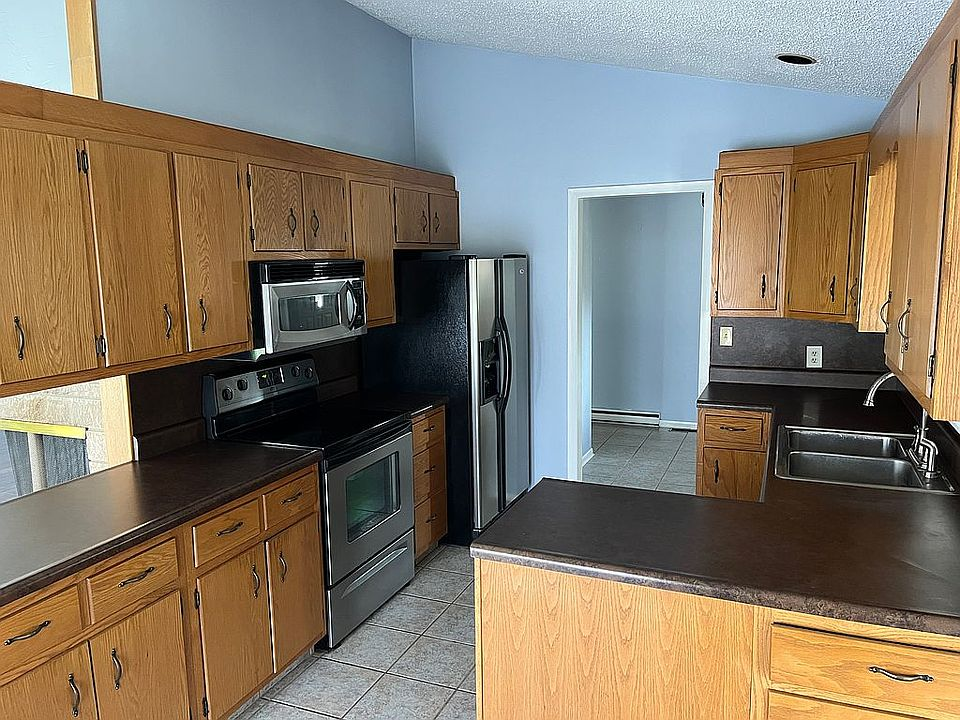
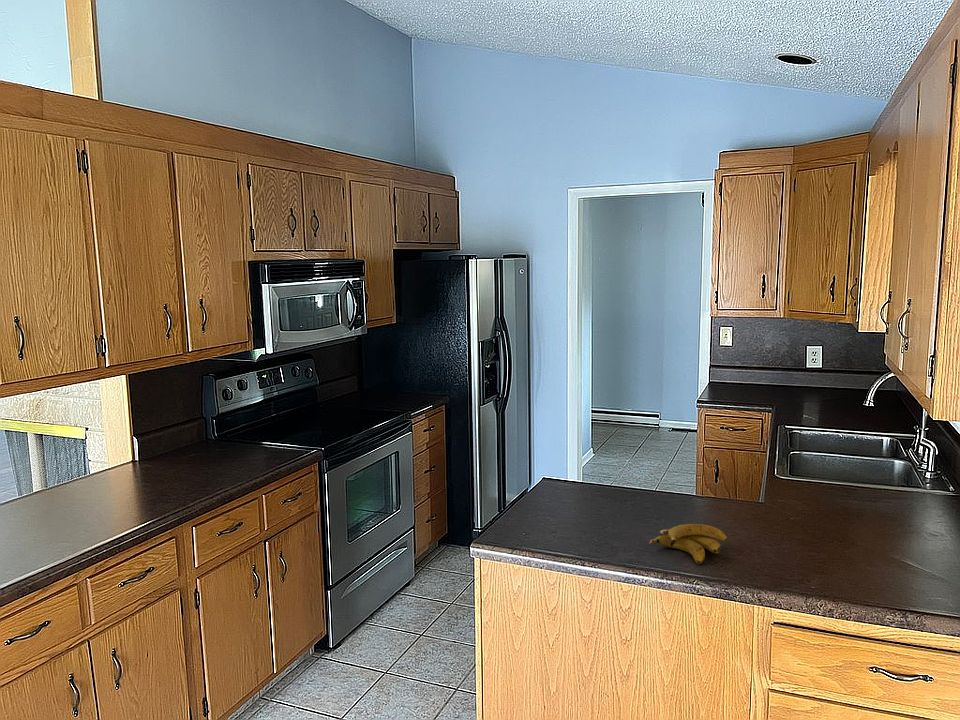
+ banana (688, 541)
